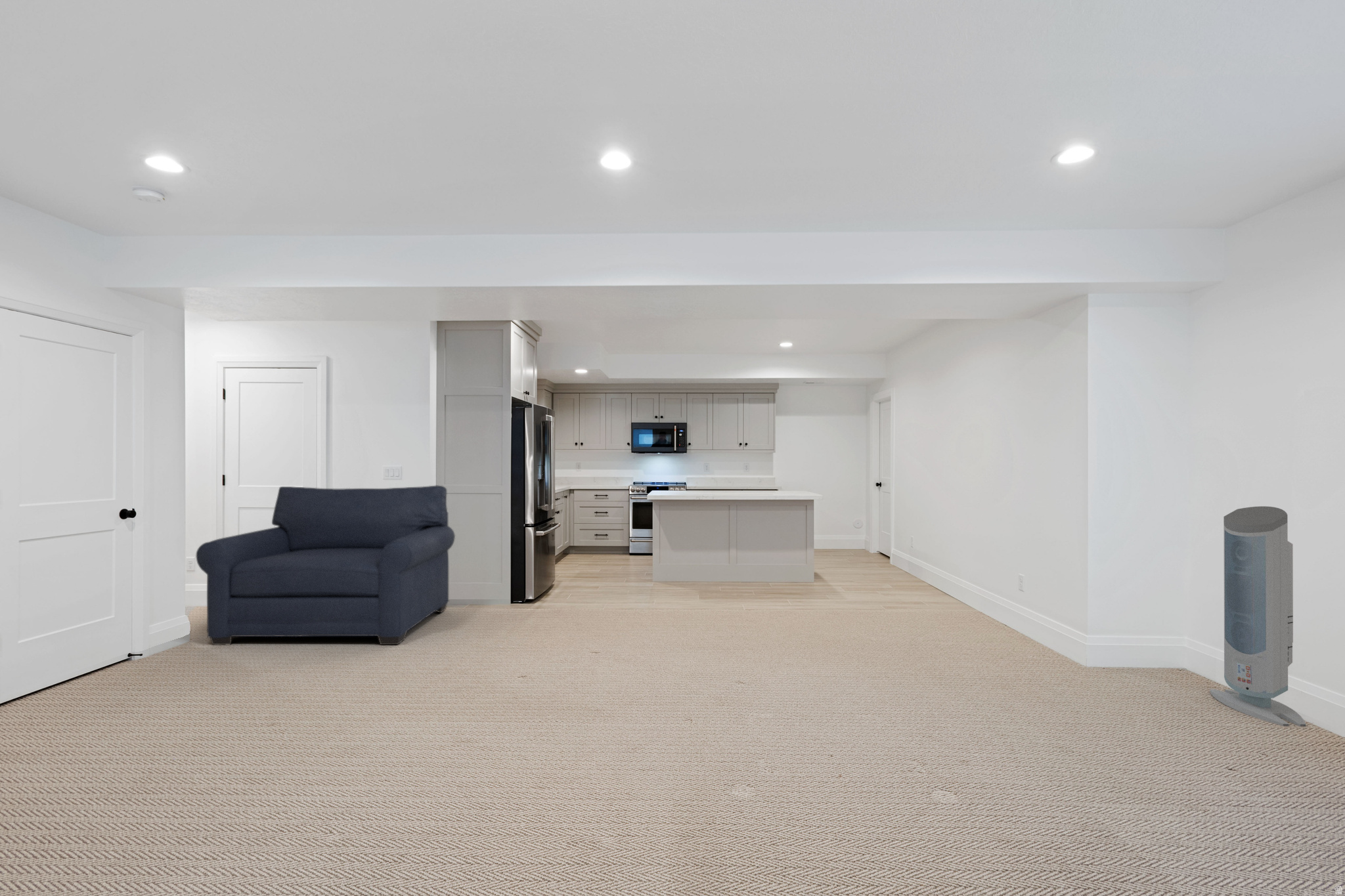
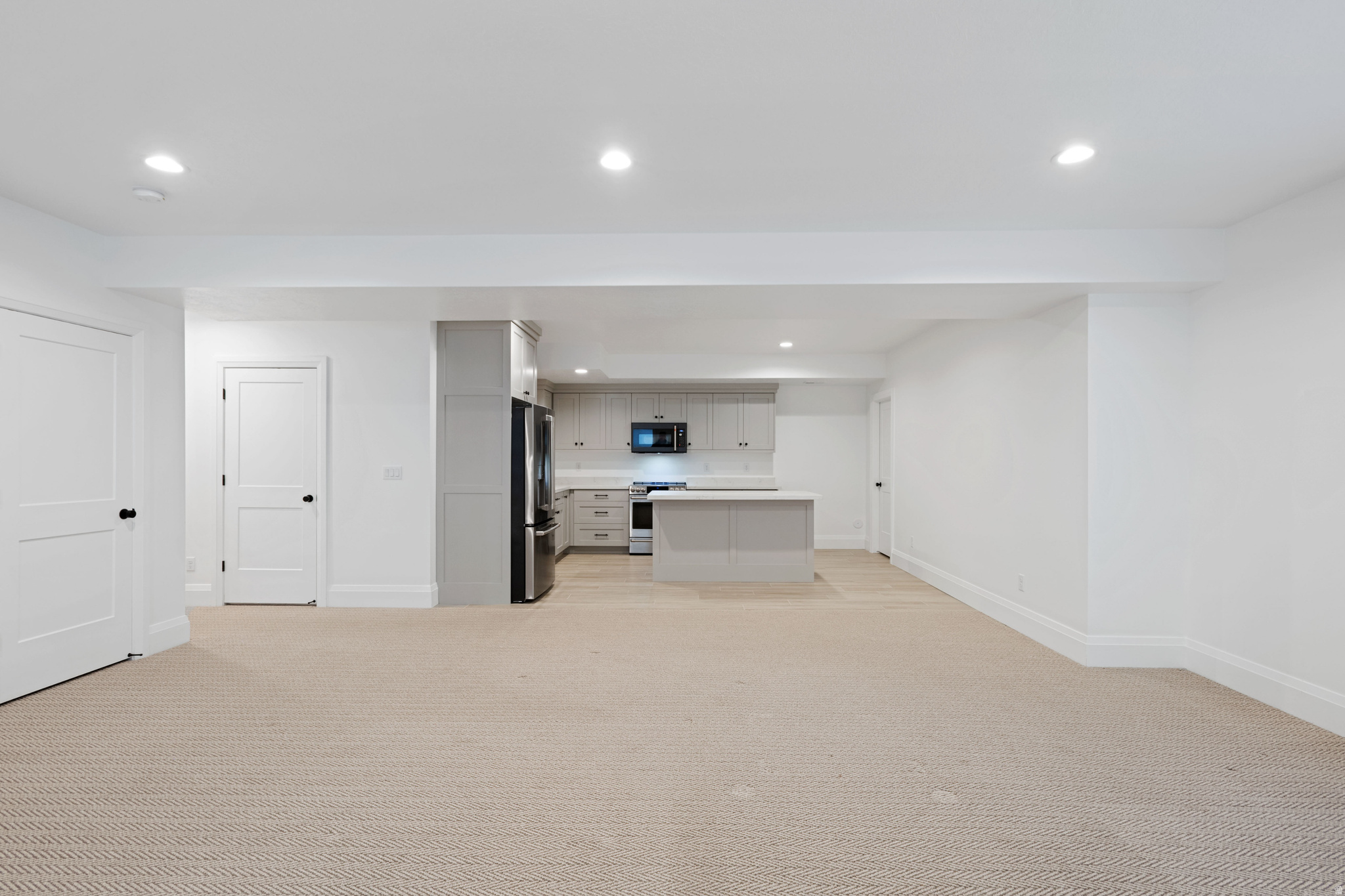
- sofa (340, 557)
- air purifier (1255, 607)
